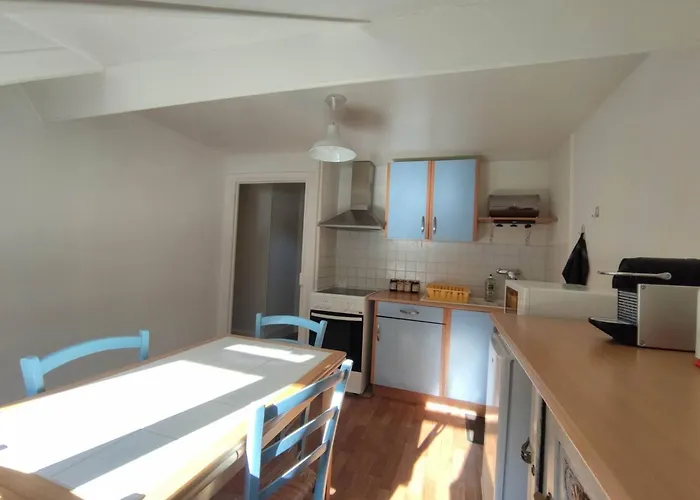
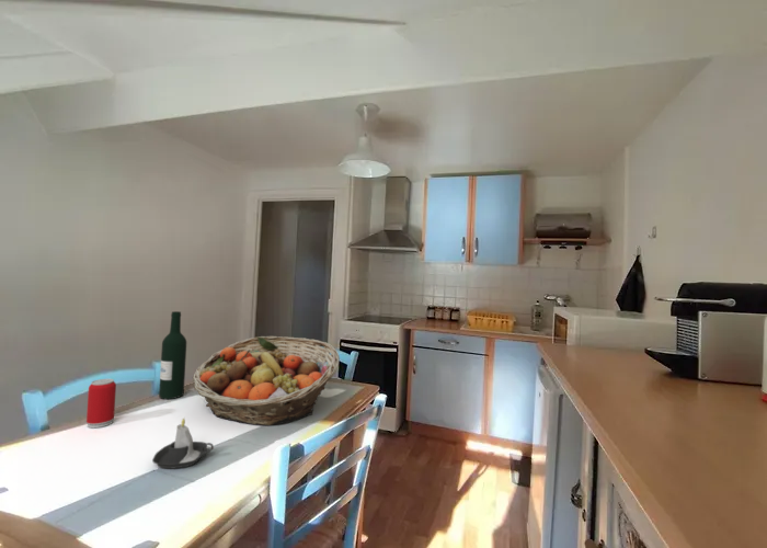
+ fruit basket (267, 375)
+ wine bottle (173, 353)
+ candle (185, 437)
+ beverage can (101, 402)
